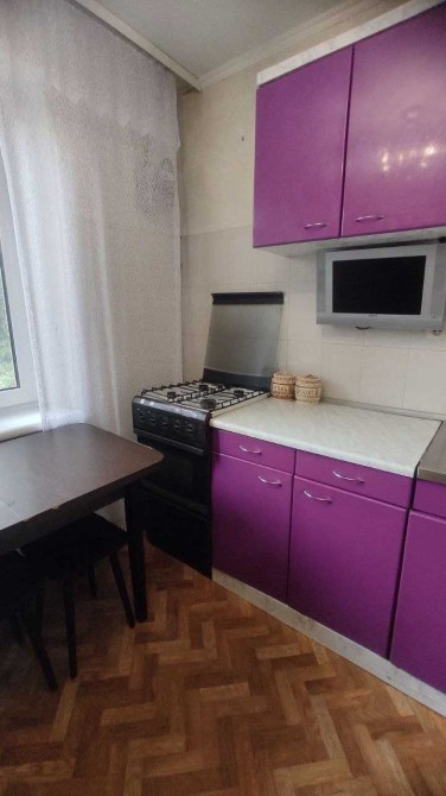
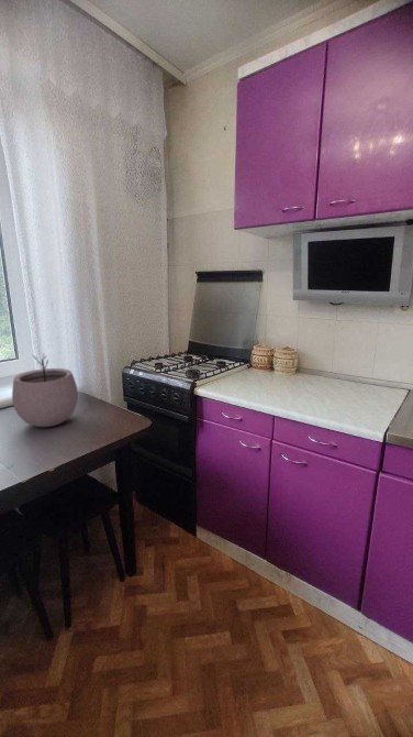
+ plant pot (45, 388)
